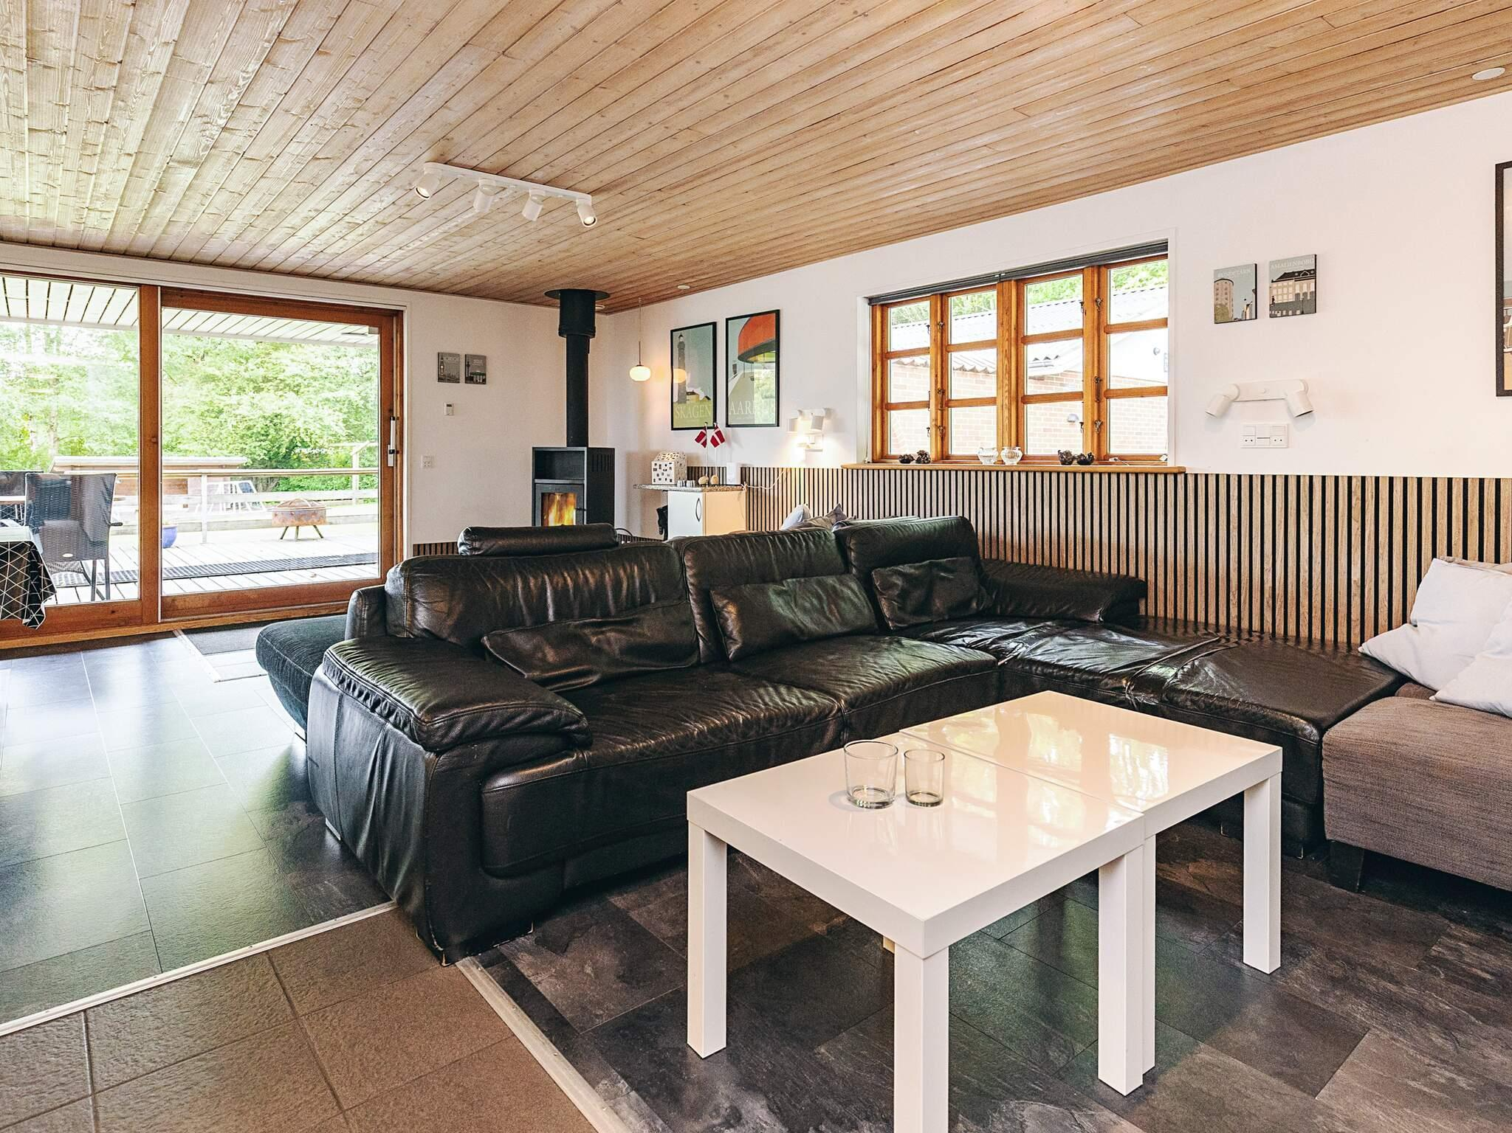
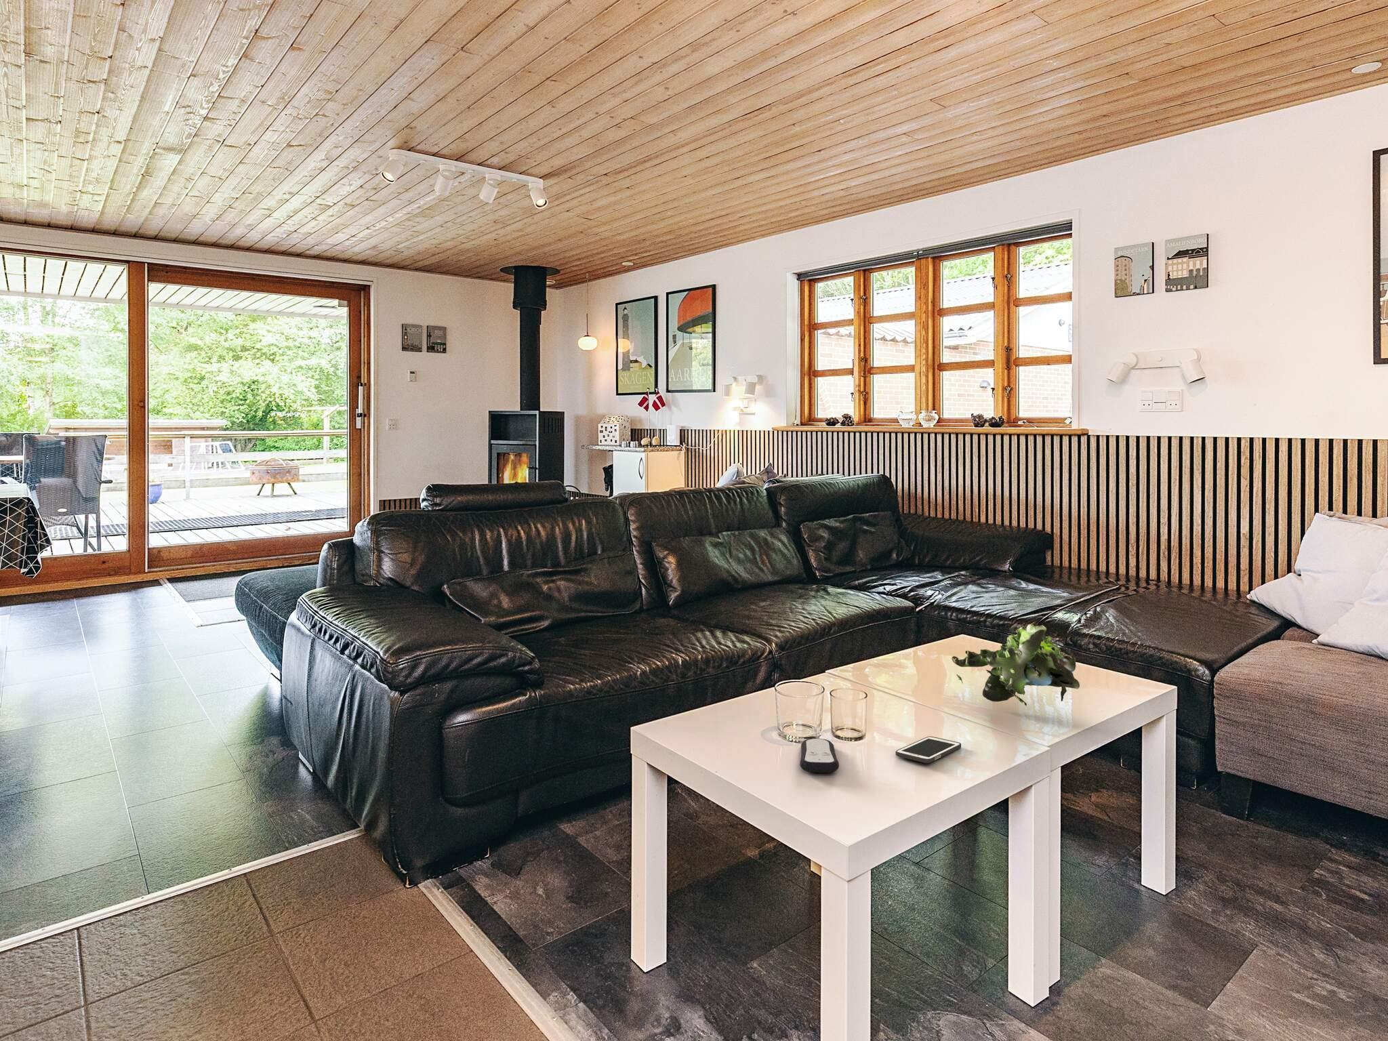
+ remote control (817, 755)
+ cell phone (929, 749)
+ plant (1014, 664)
